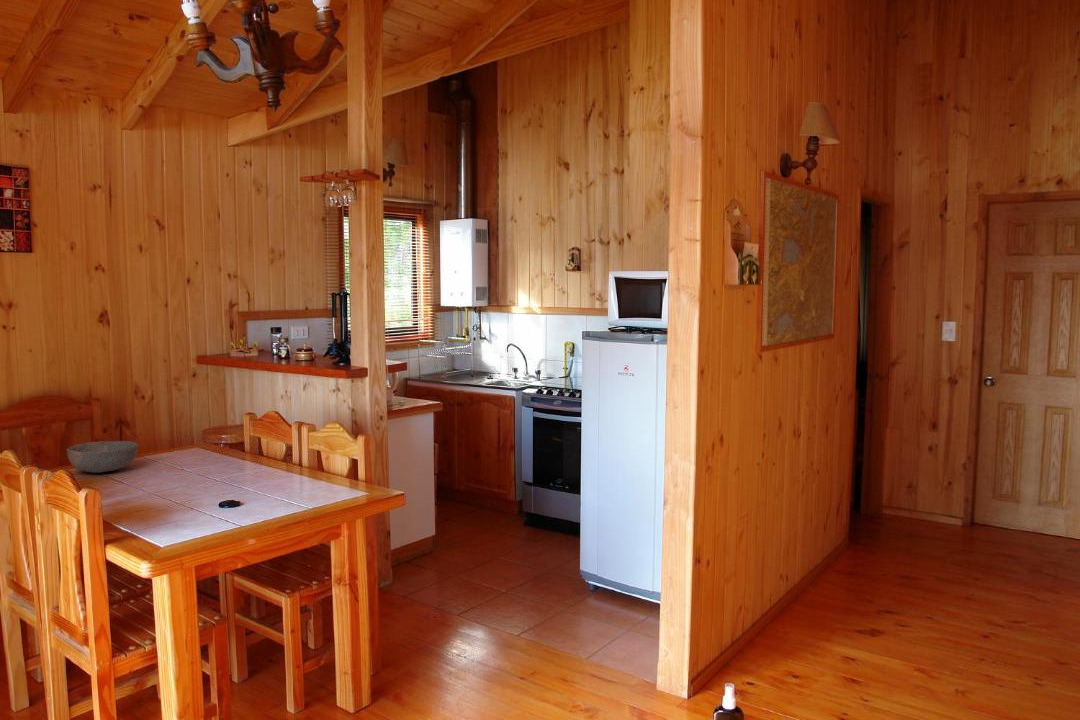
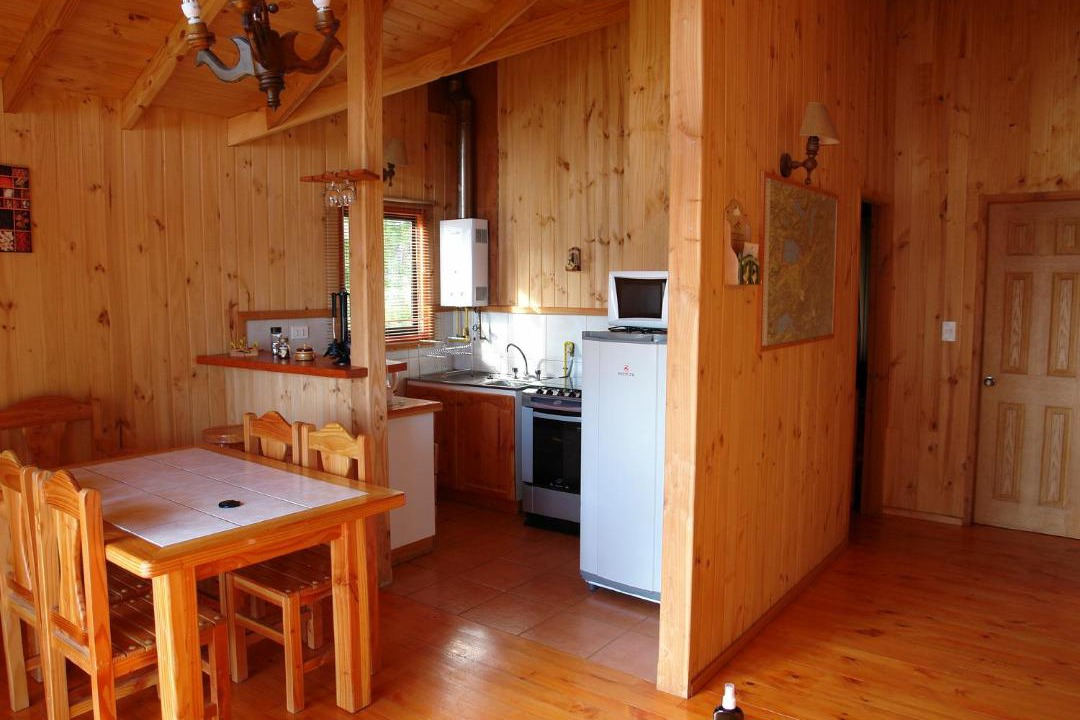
- bowl (103, 458)
